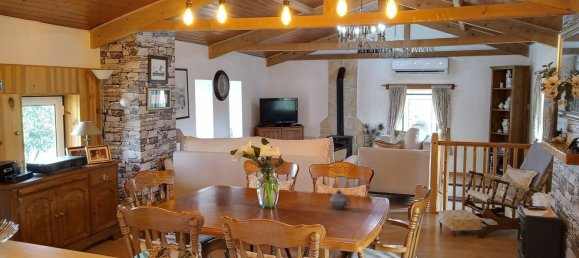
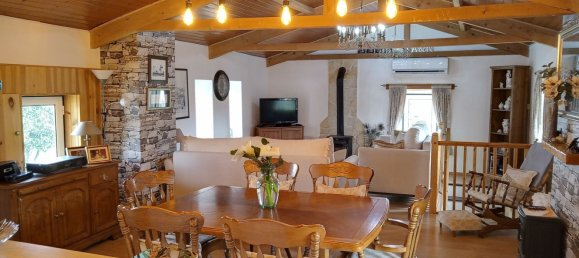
- teapot (338, 198)
